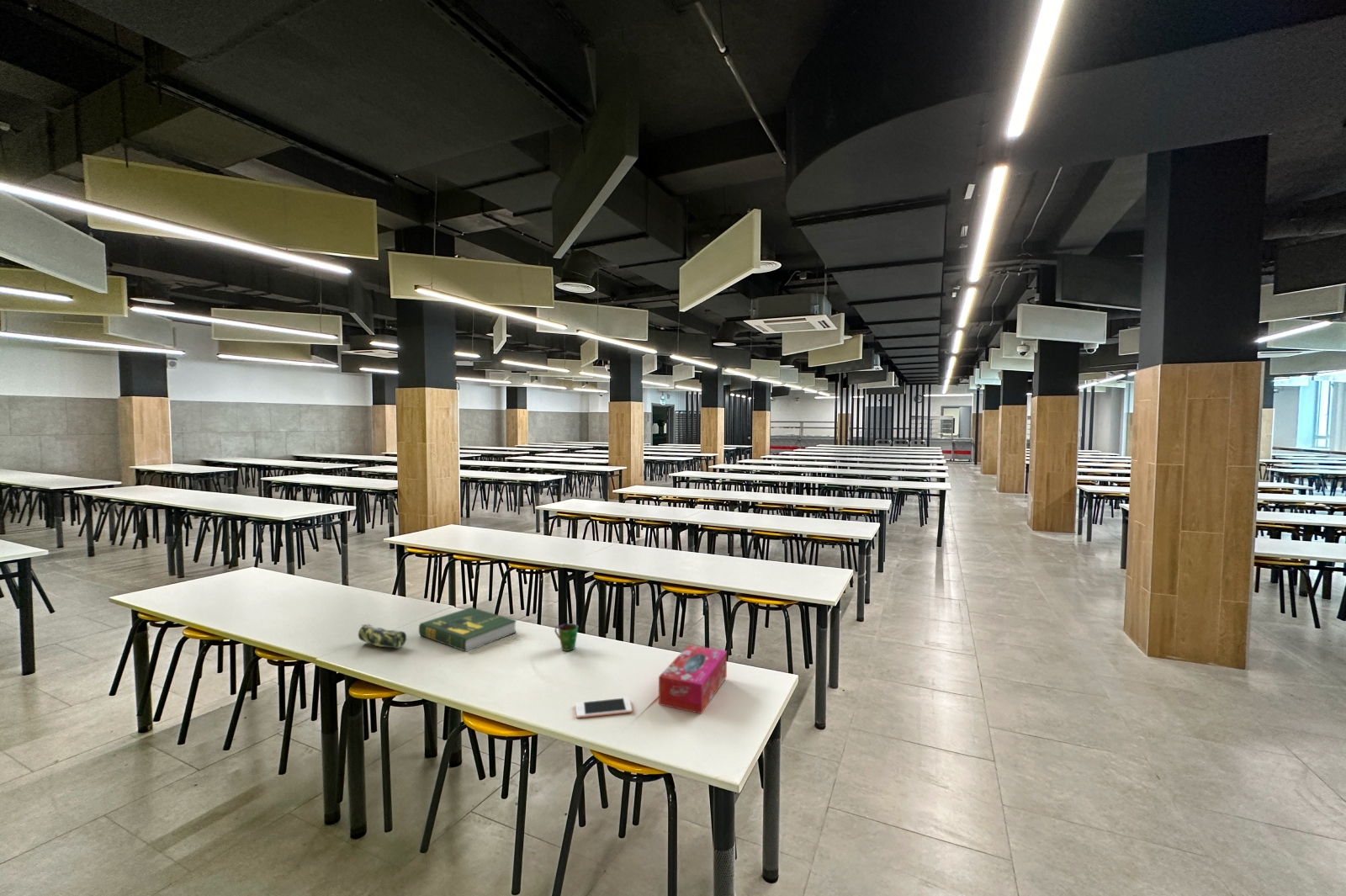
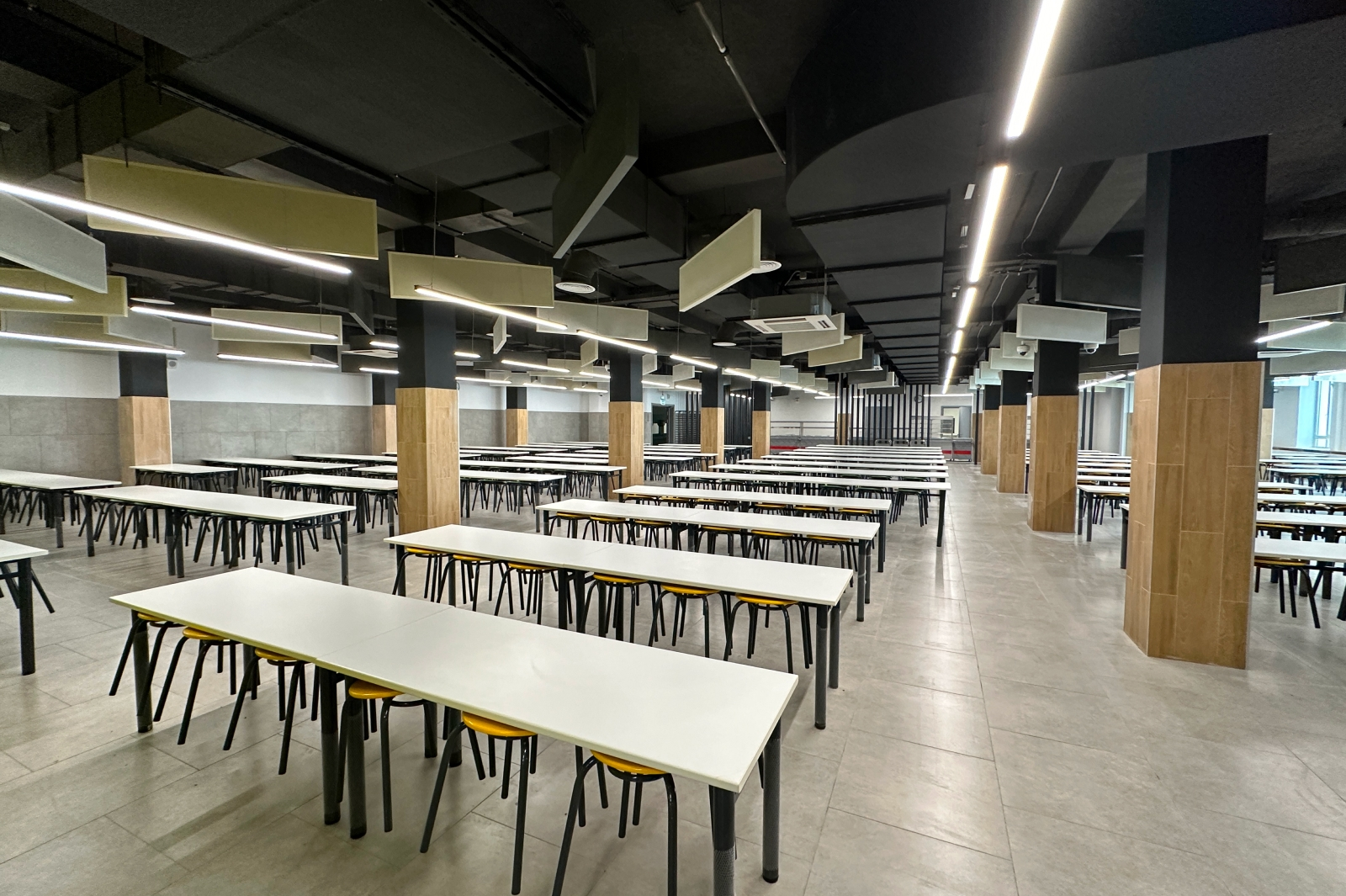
- cup (565, 637)
- book (468, 628)
- tissue box (694, 676)
- pencil case (381, 636)
- cell phone (603, 708)
